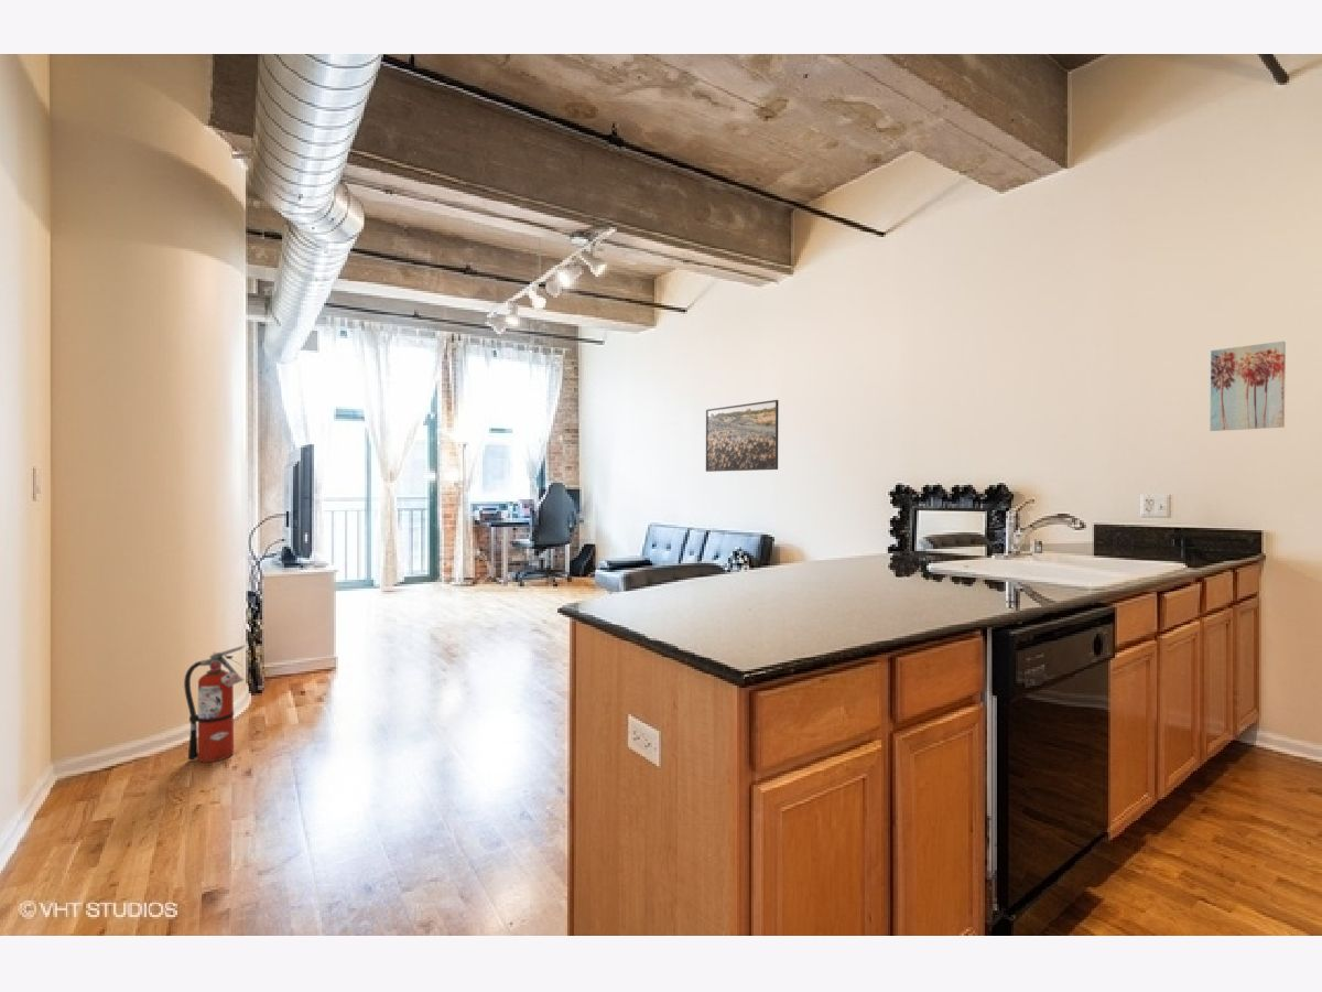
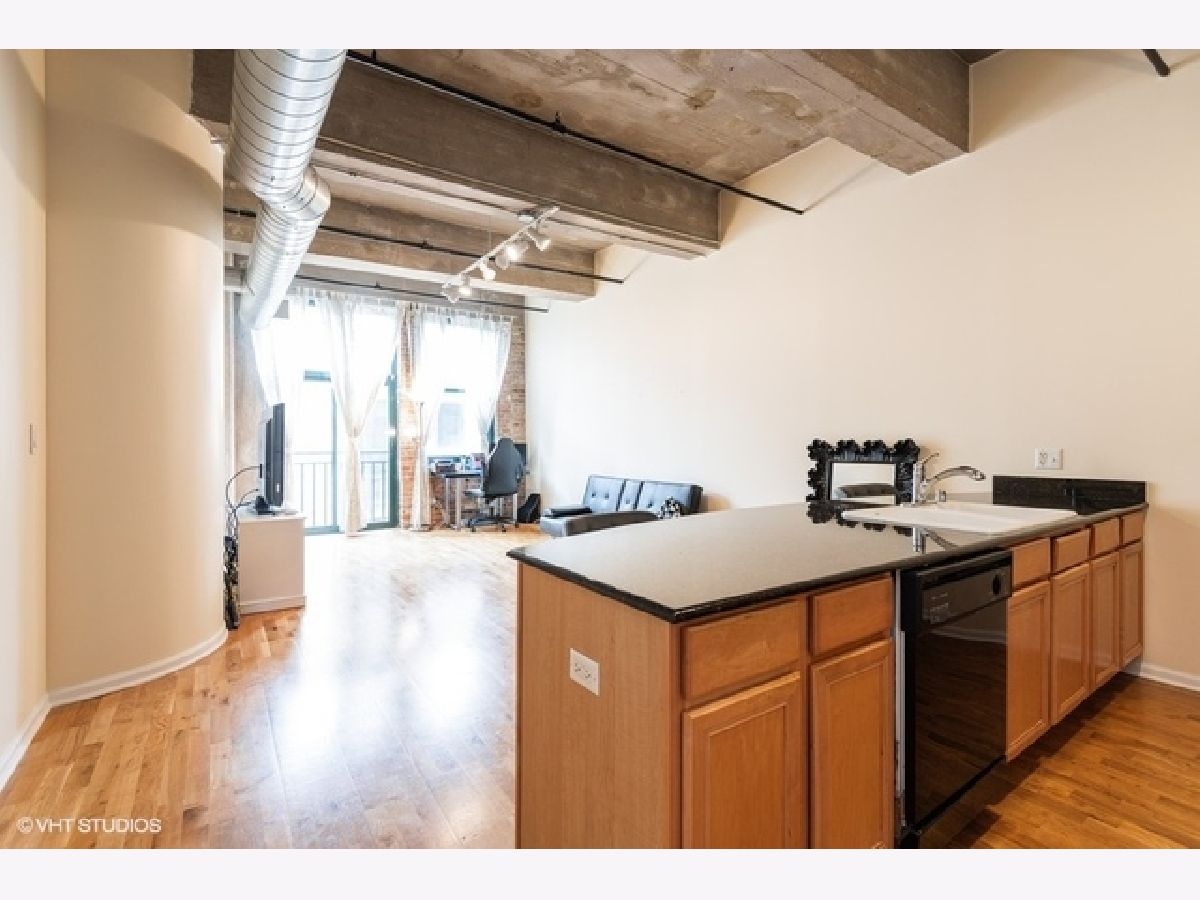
- wall art (1246, 387)
- fire extinguisher (215, 703)
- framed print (739, 438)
